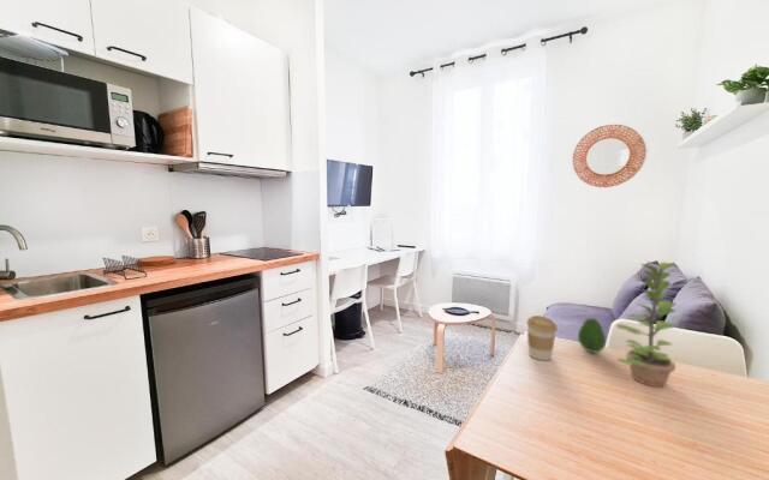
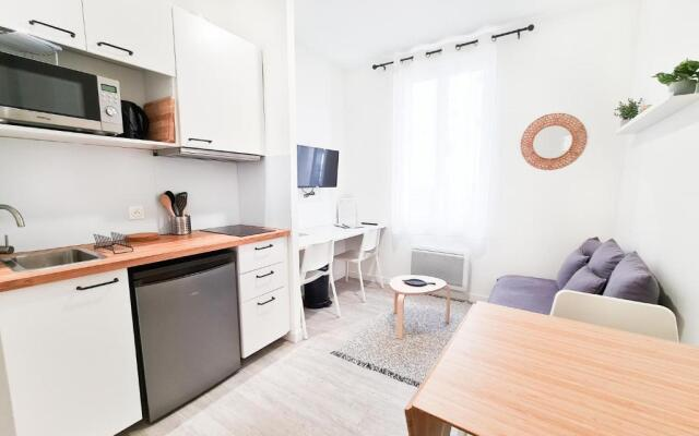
- plant (648, 323)
- coffee cup (541, 337)
- fruit (591, 335)
